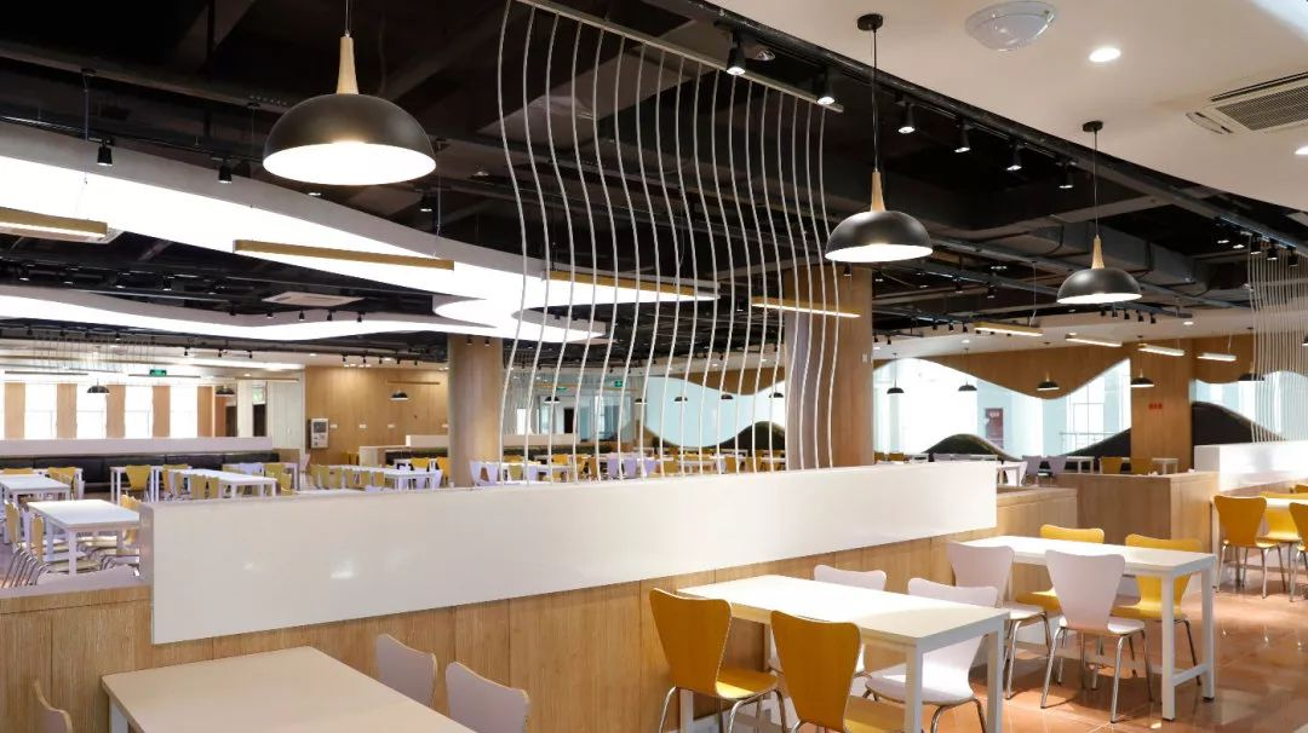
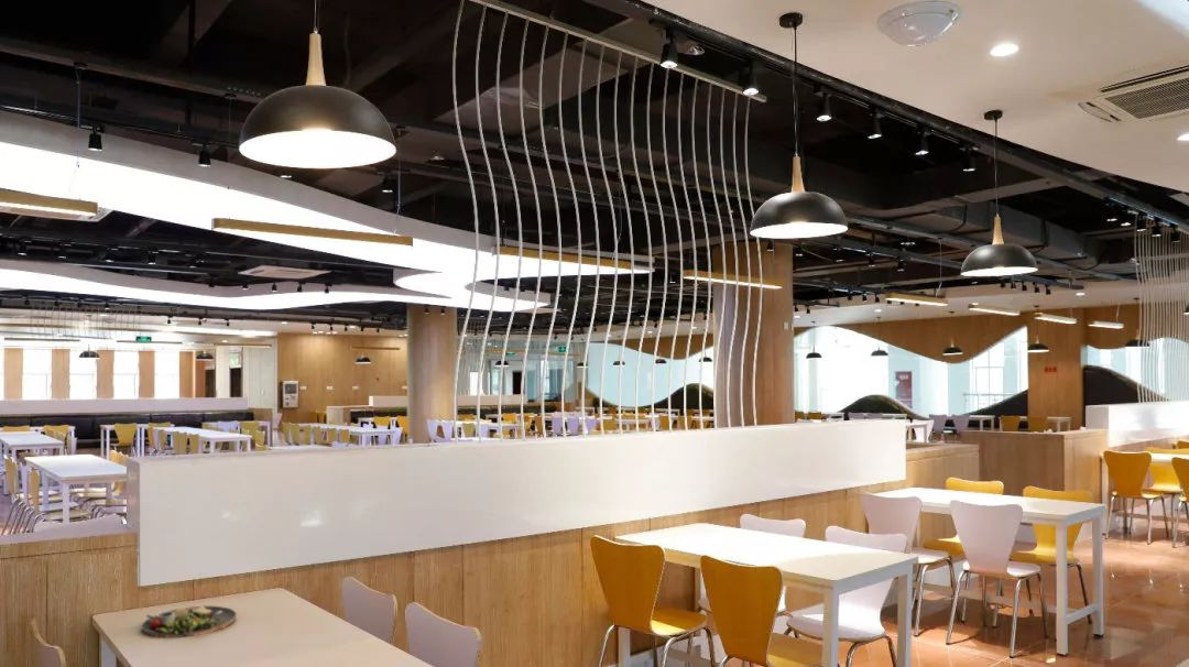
+ dinner plate (189, 614)
